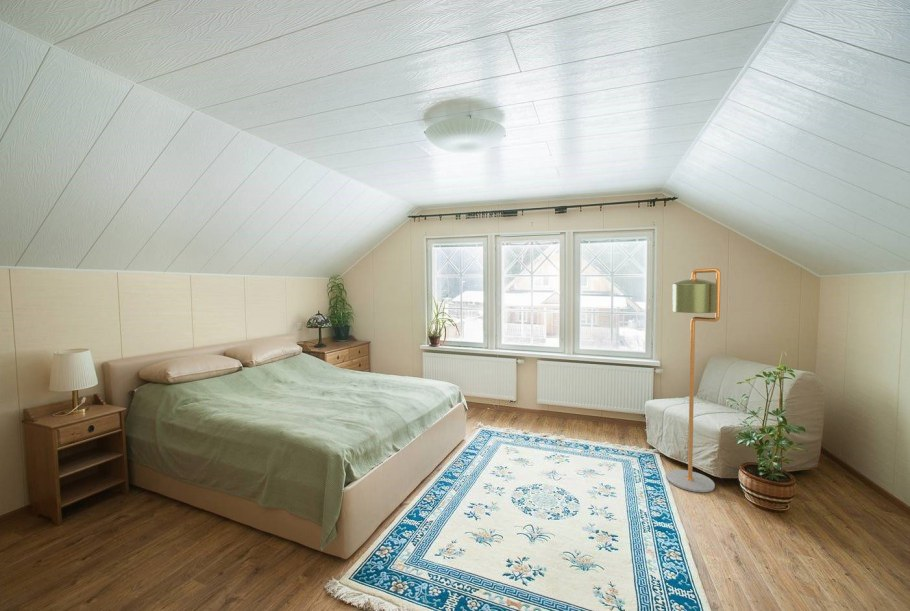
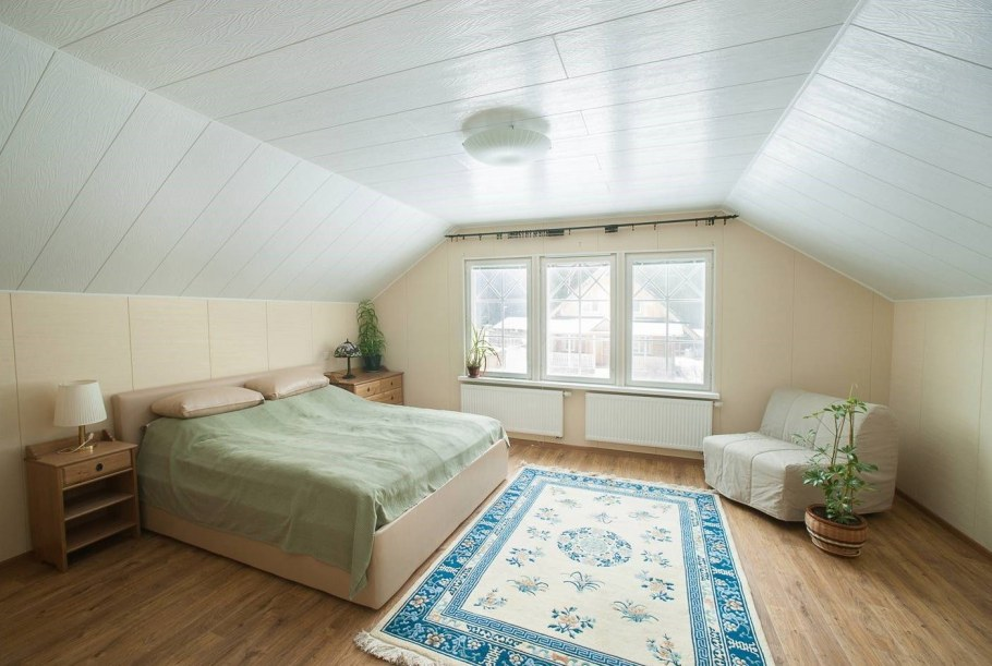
- floor lamp (693, 377)
